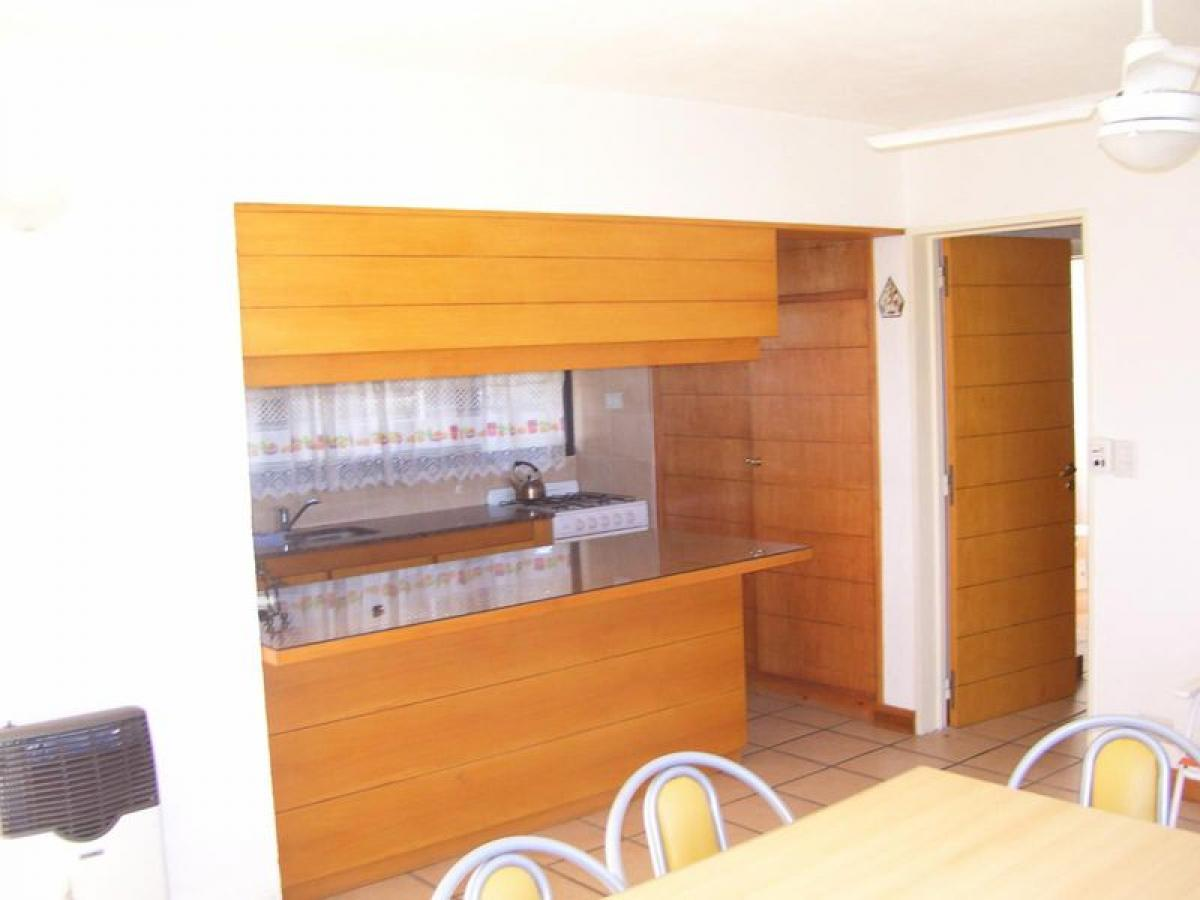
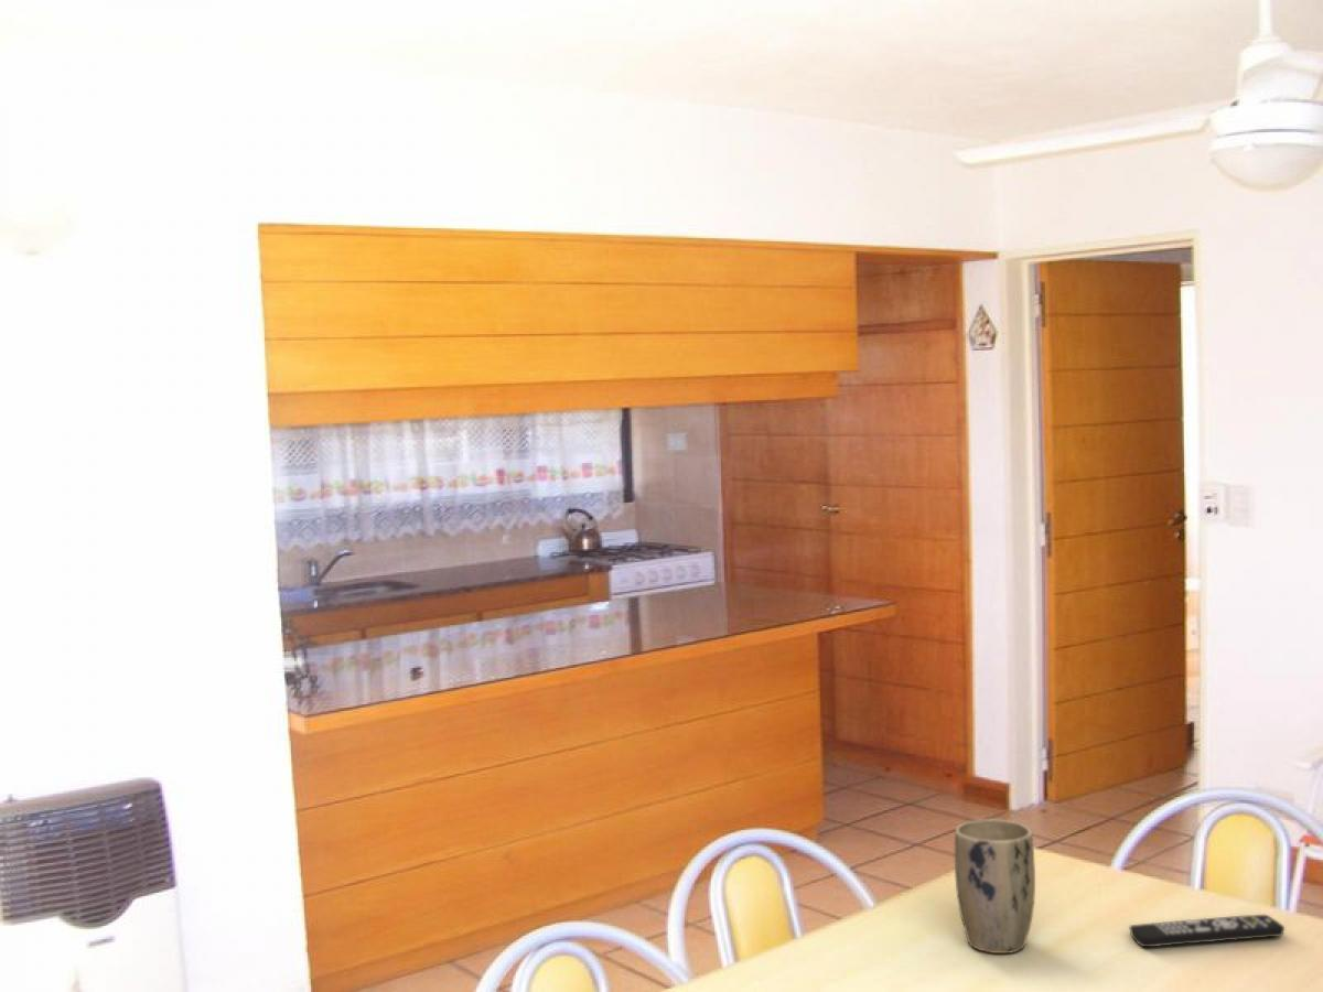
+ remote control (1206, 930)
+ plant pot (994, 886)
